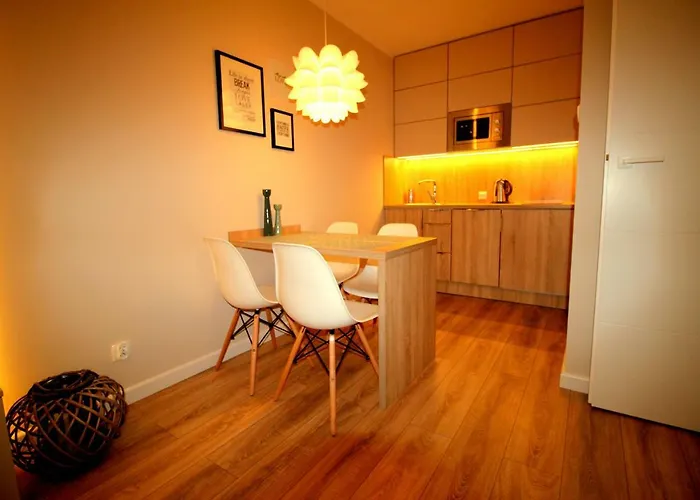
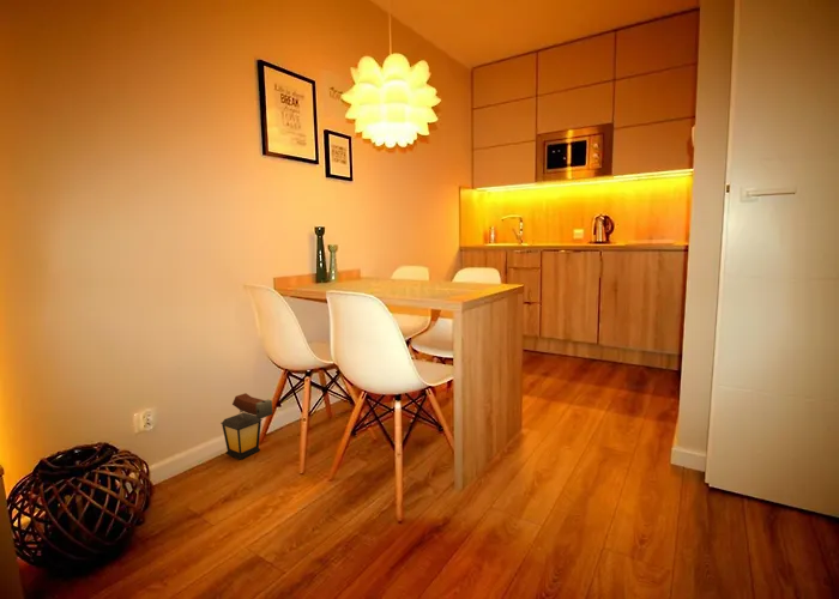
+ lantern (249, 425)
